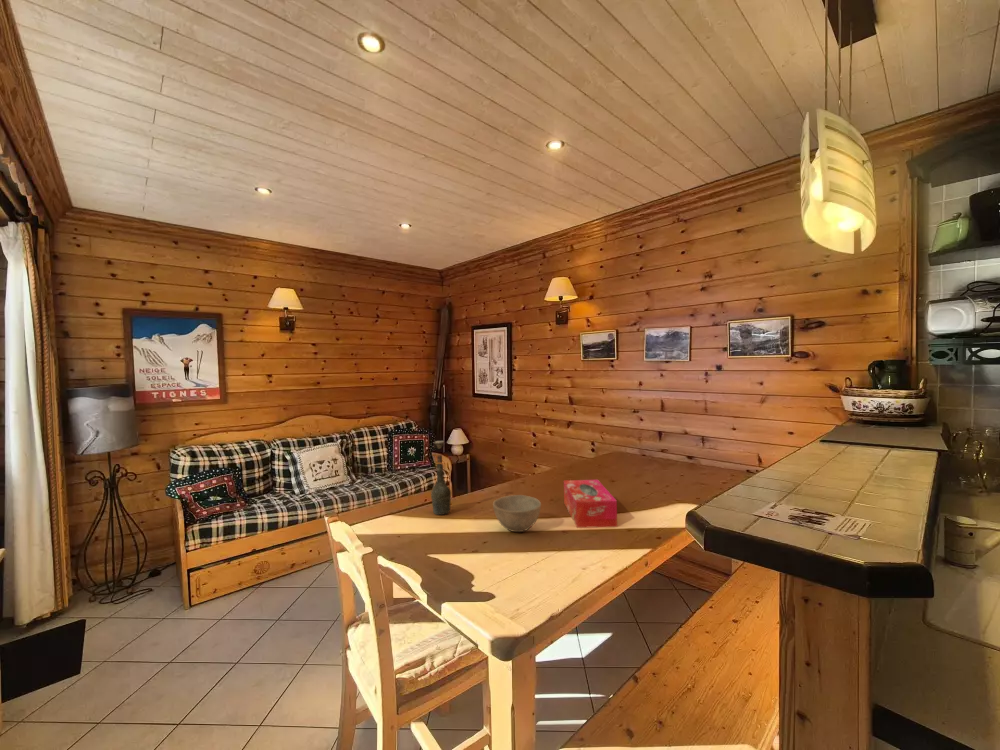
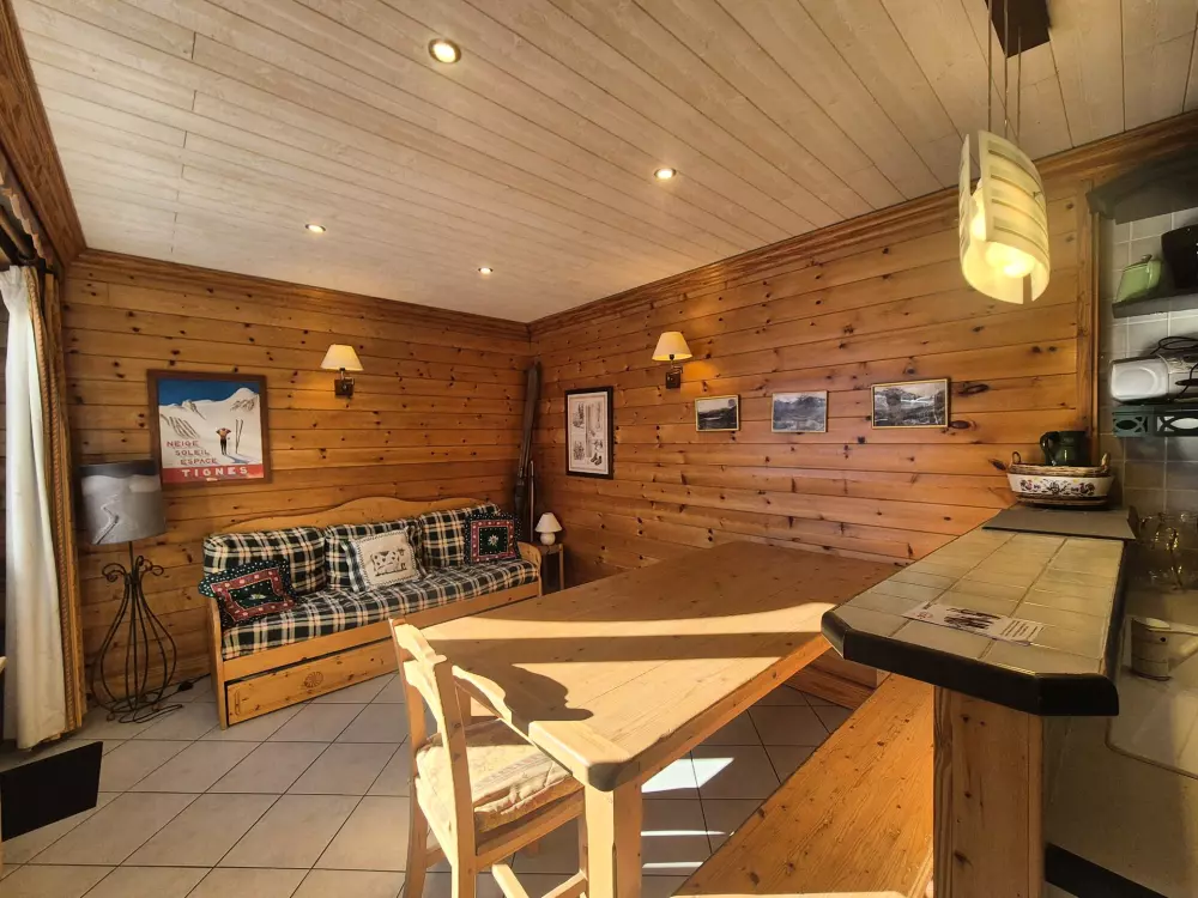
- bowl (517, 515)
- bottle (440, 476)
- tissue box (588, 501)
